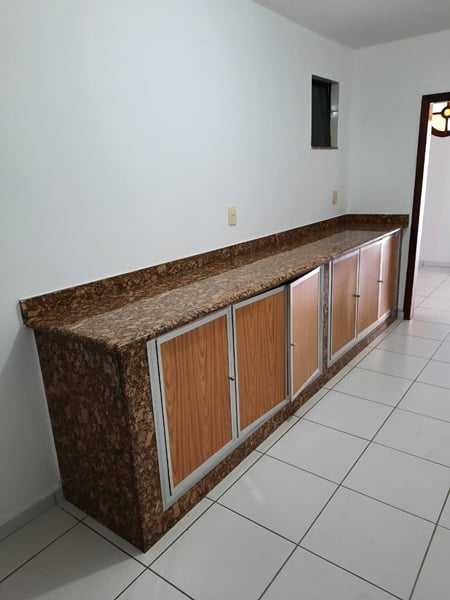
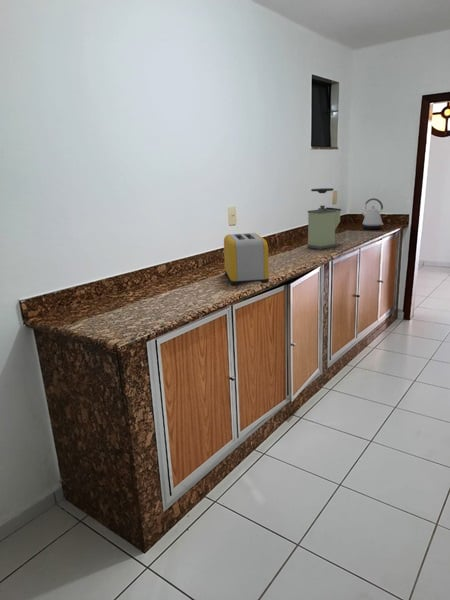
+ coffee grinder (324, 218)
+ toaster (244, 256)
+ kettle (372, 213)
